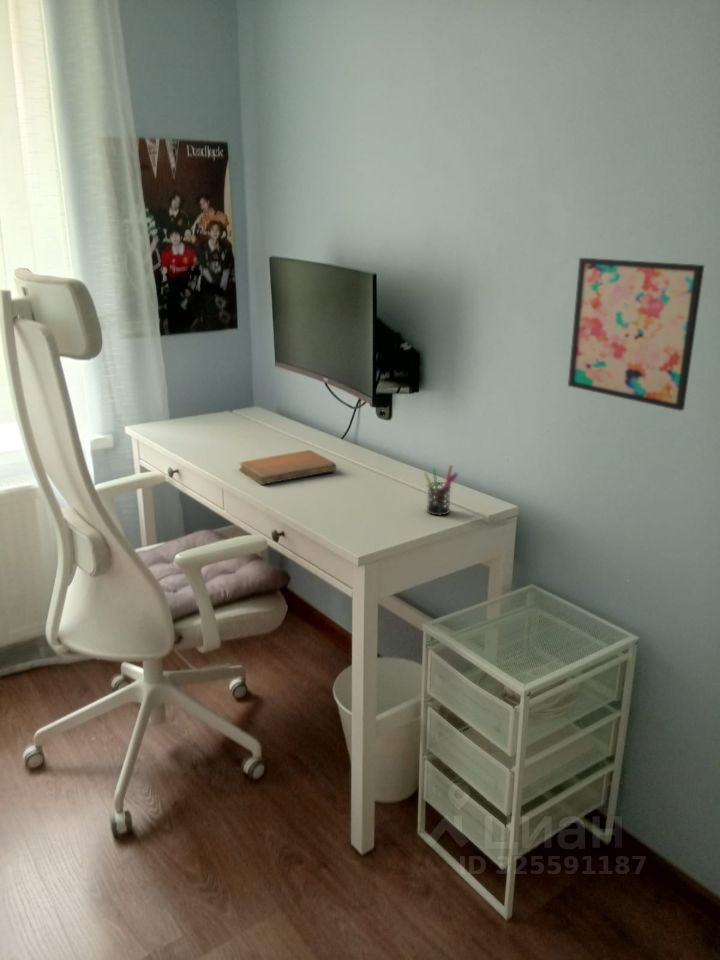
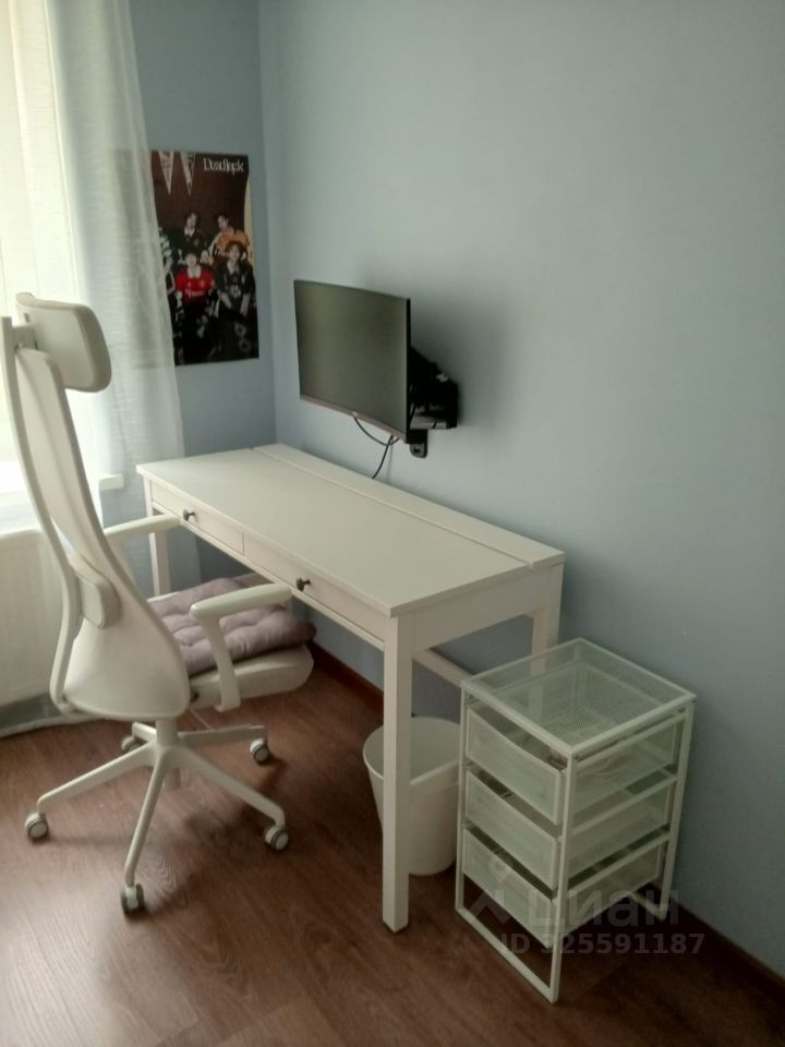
- notebook (287, 466)
- wall art (629, 331)
- pen holder (438, 488)
